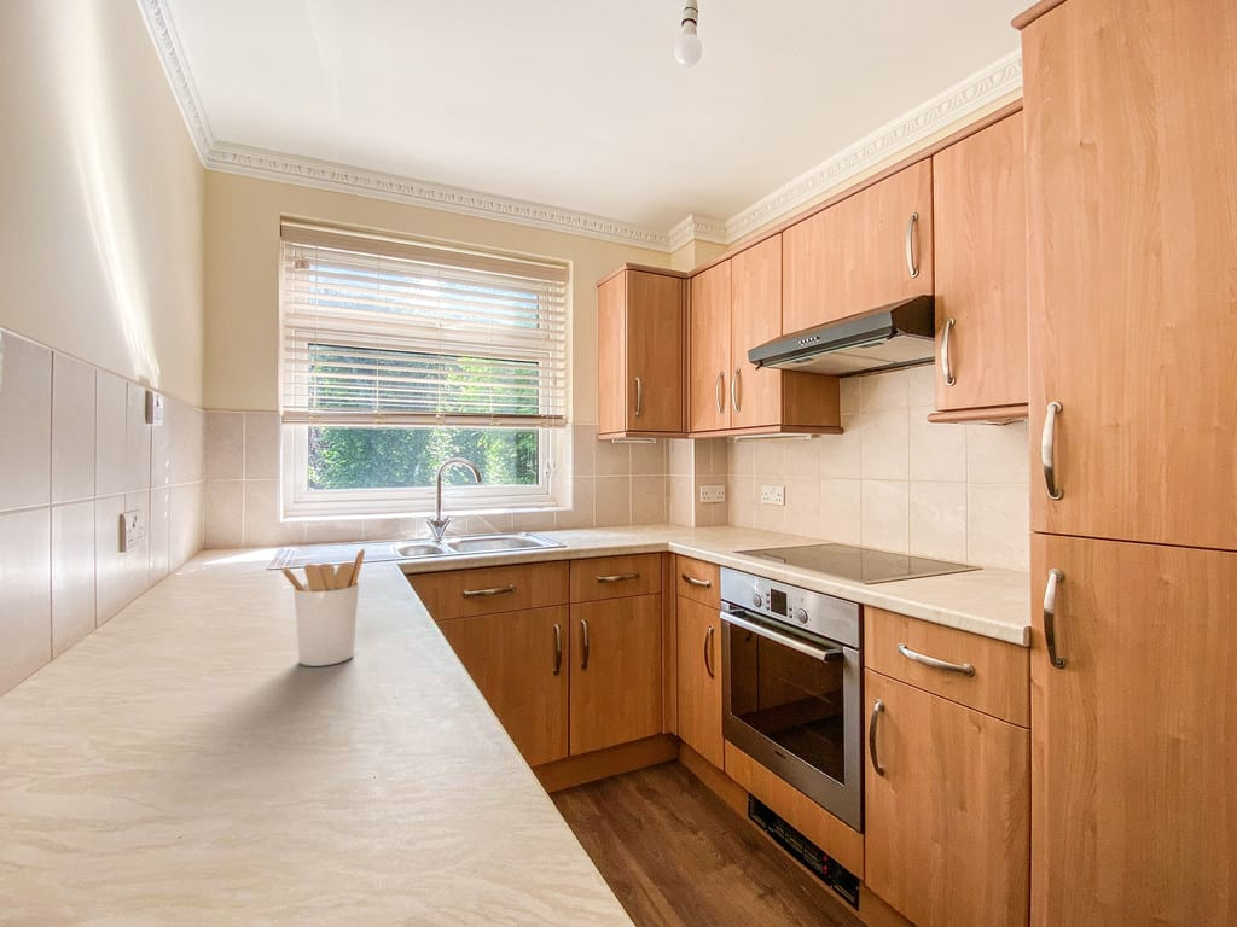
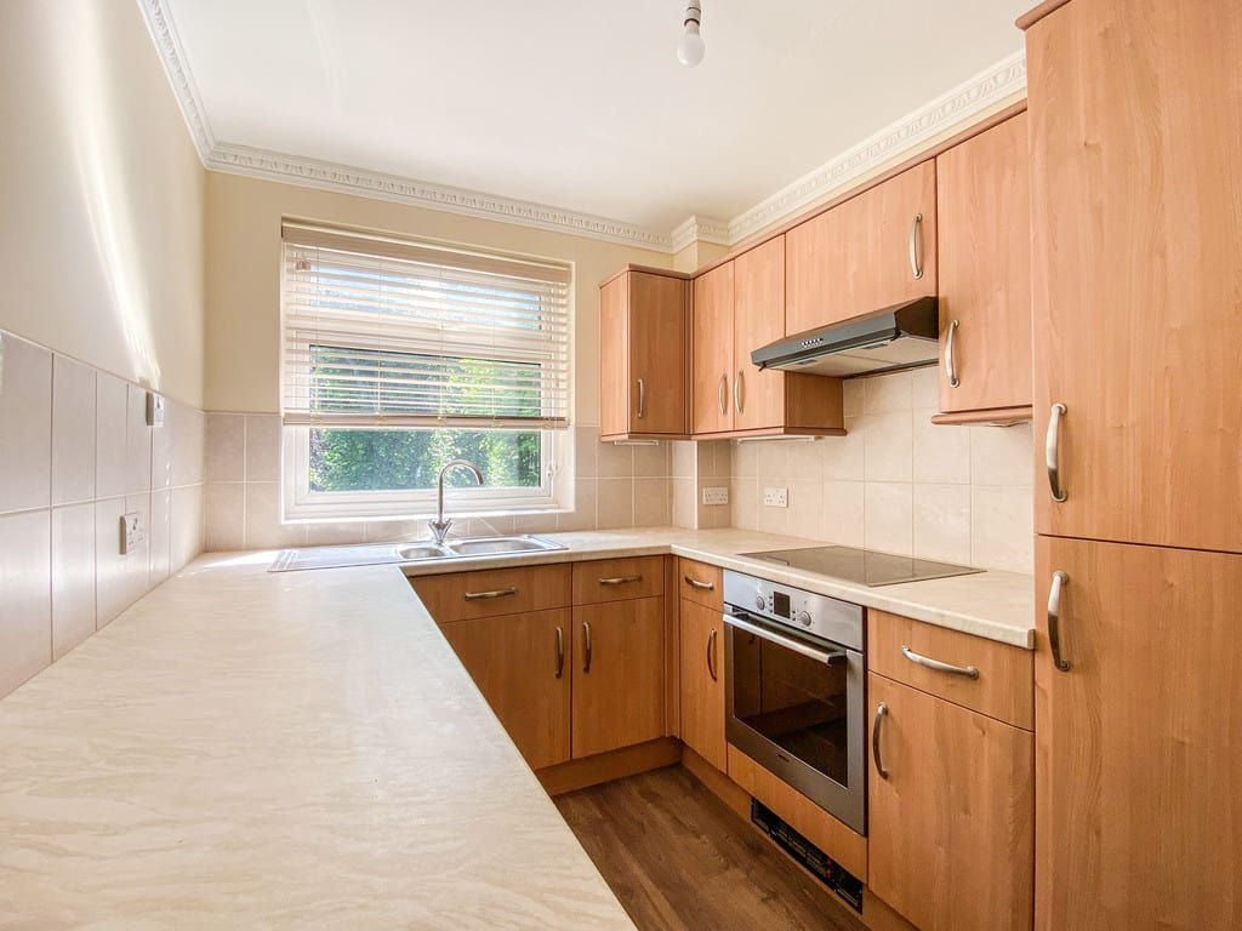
- utensil holder (327, 607)
